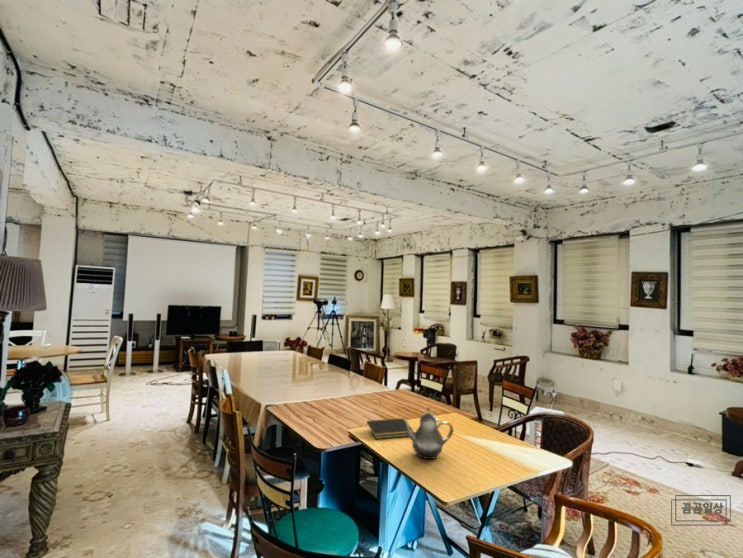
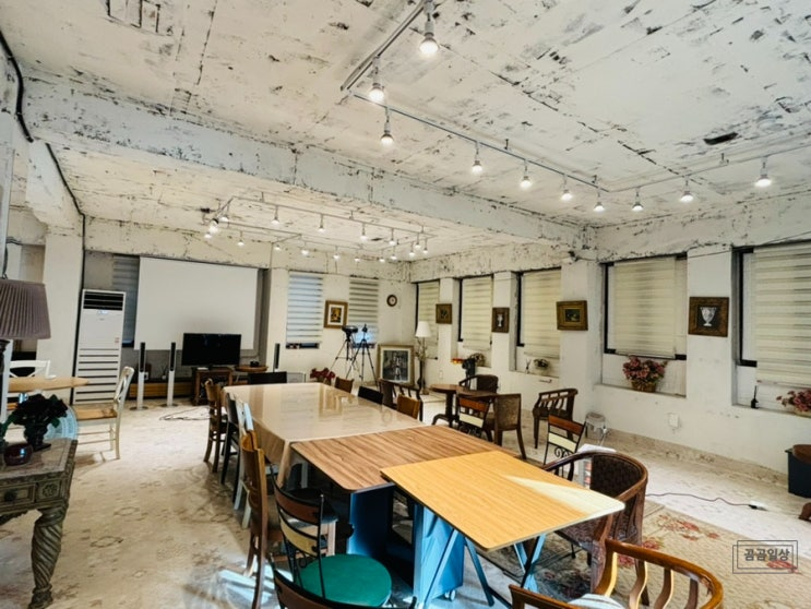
- notepad (390, 428)
- teapot (428, 430)
